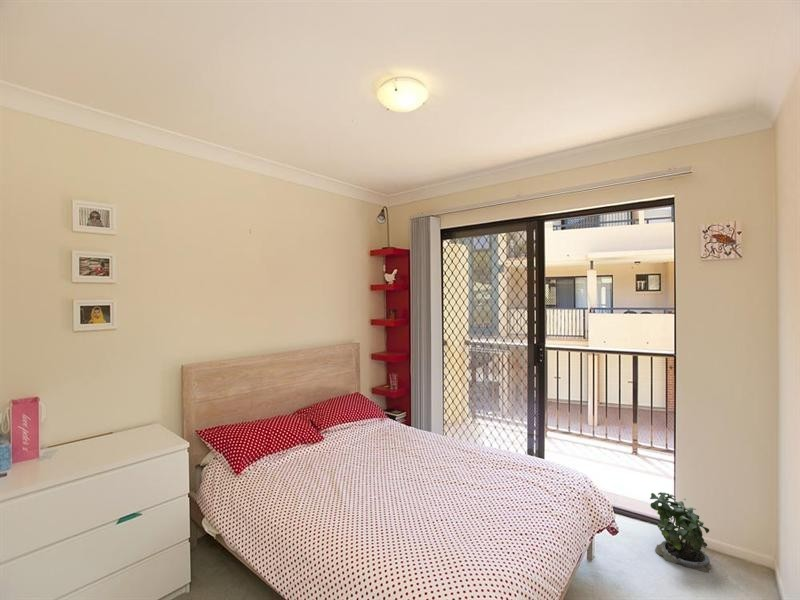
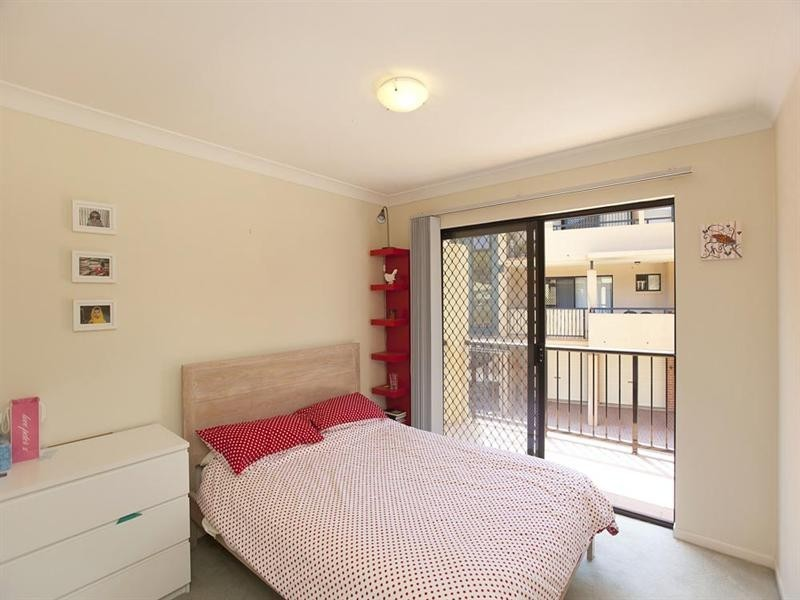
- potted plant (679, 525)
